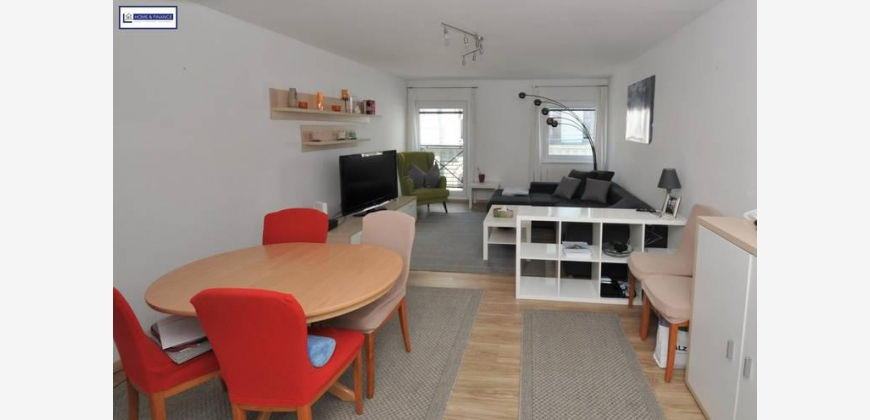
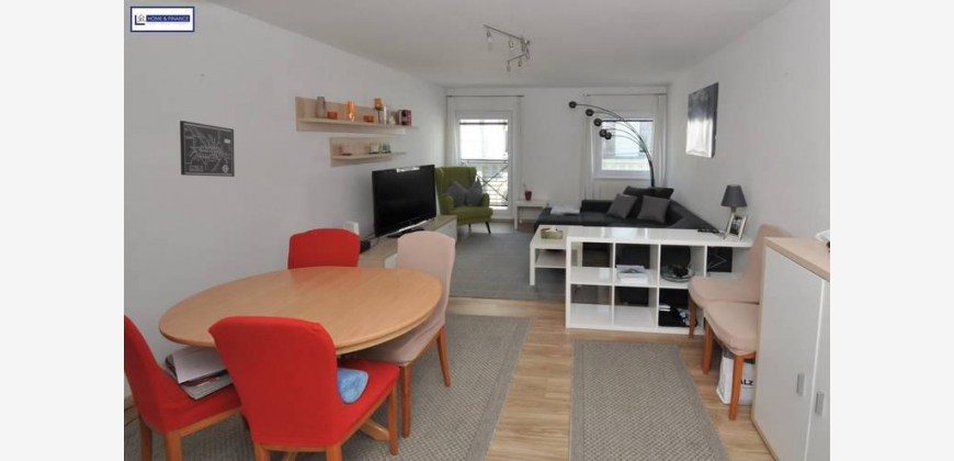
+ wall art (208, 150)
